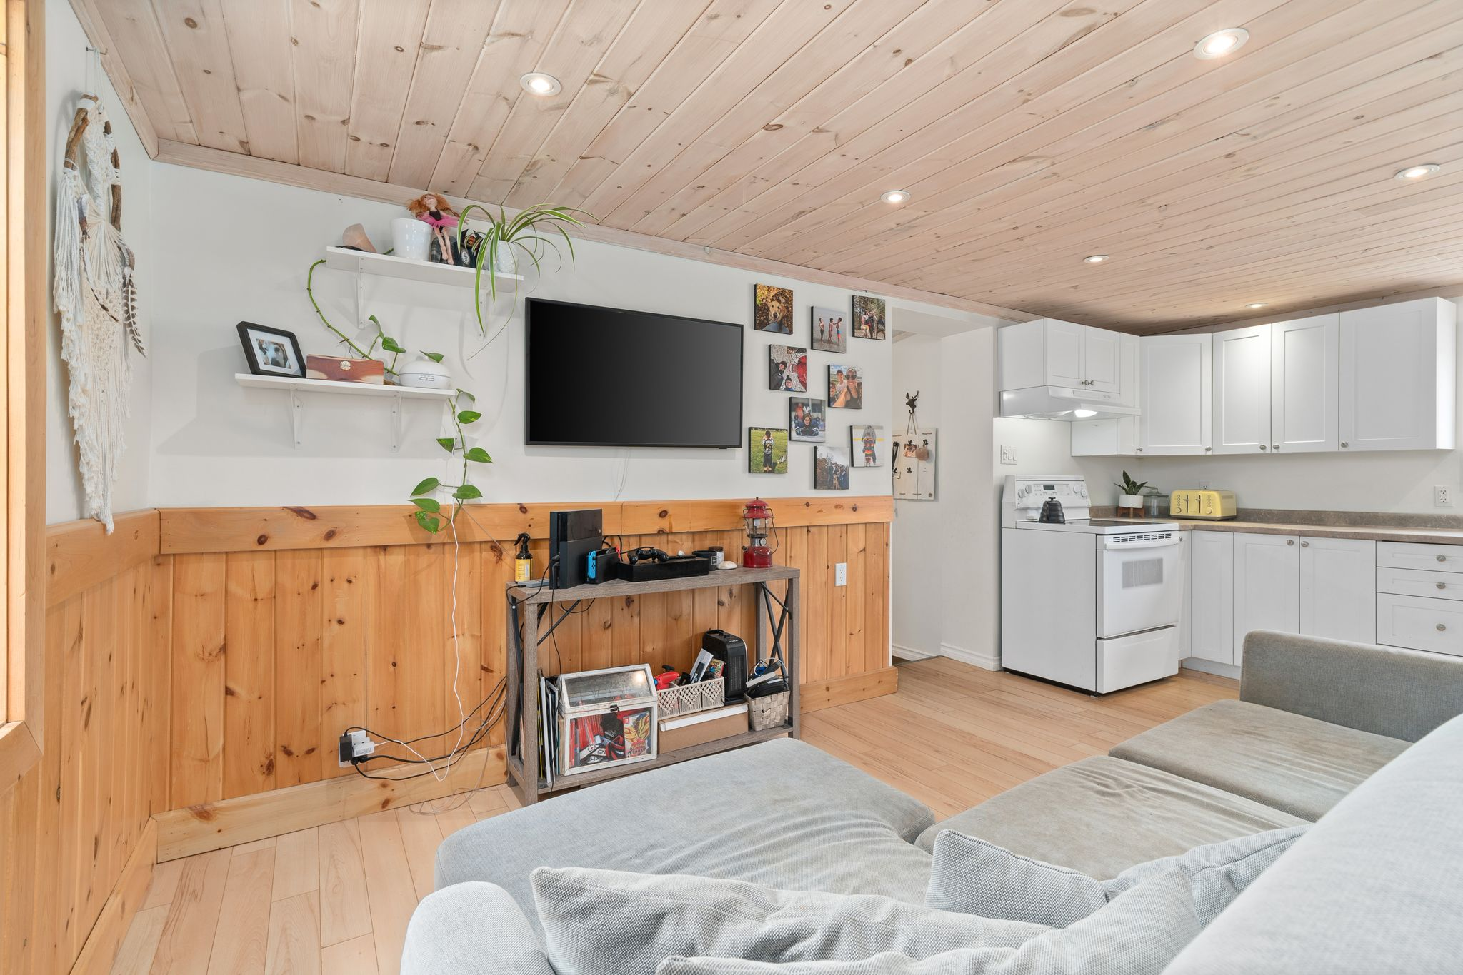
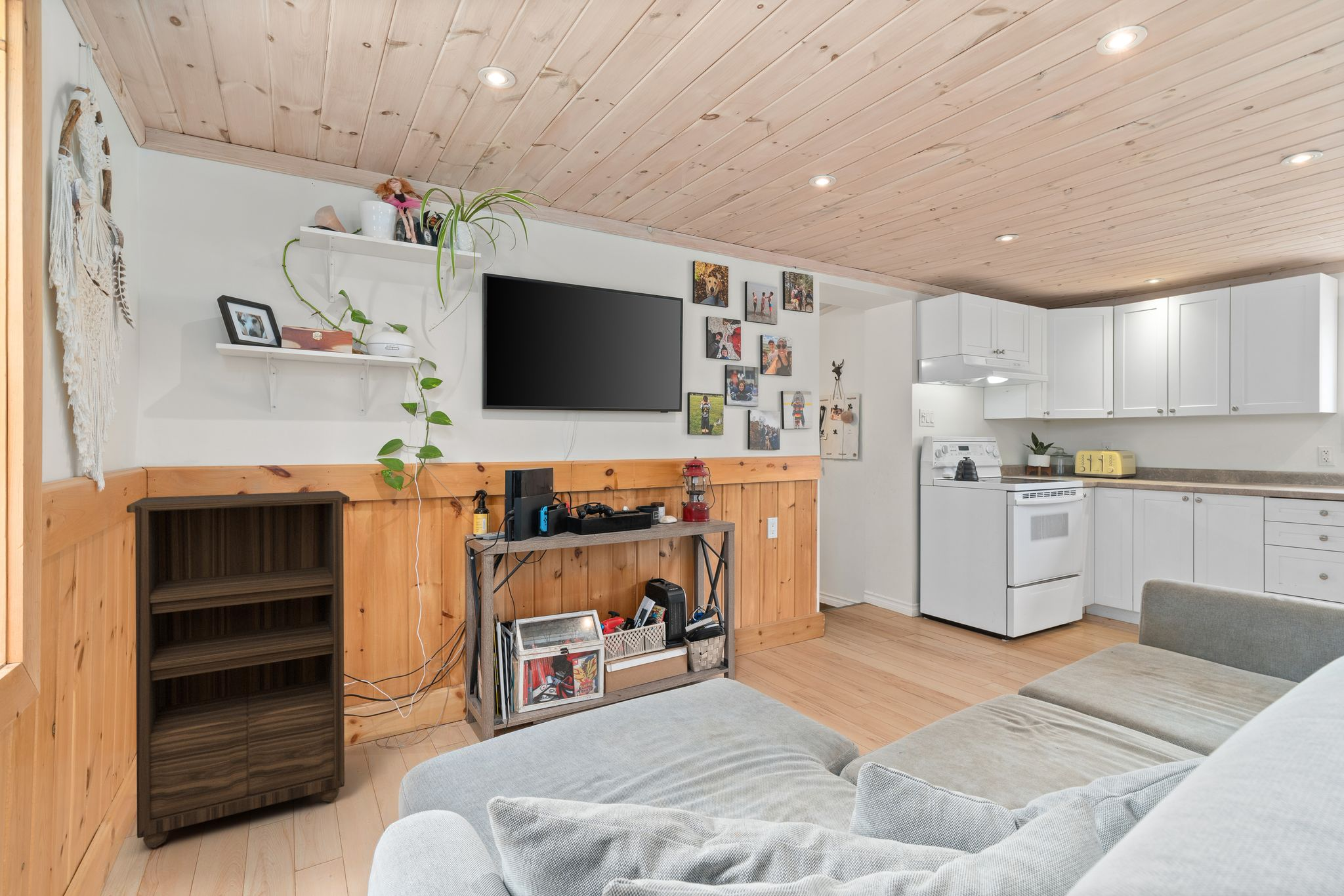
+ bookshelf (247, 651)
